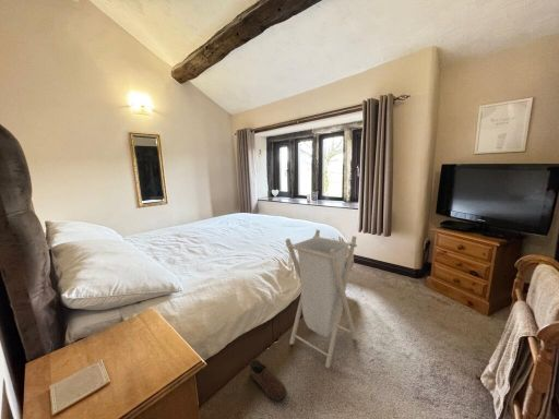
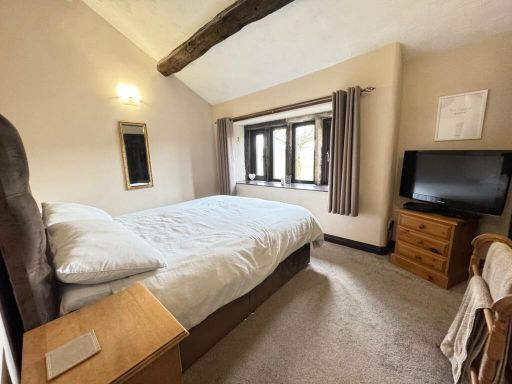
- shoe (266, 378)
- laundry hamper (322, 290)
